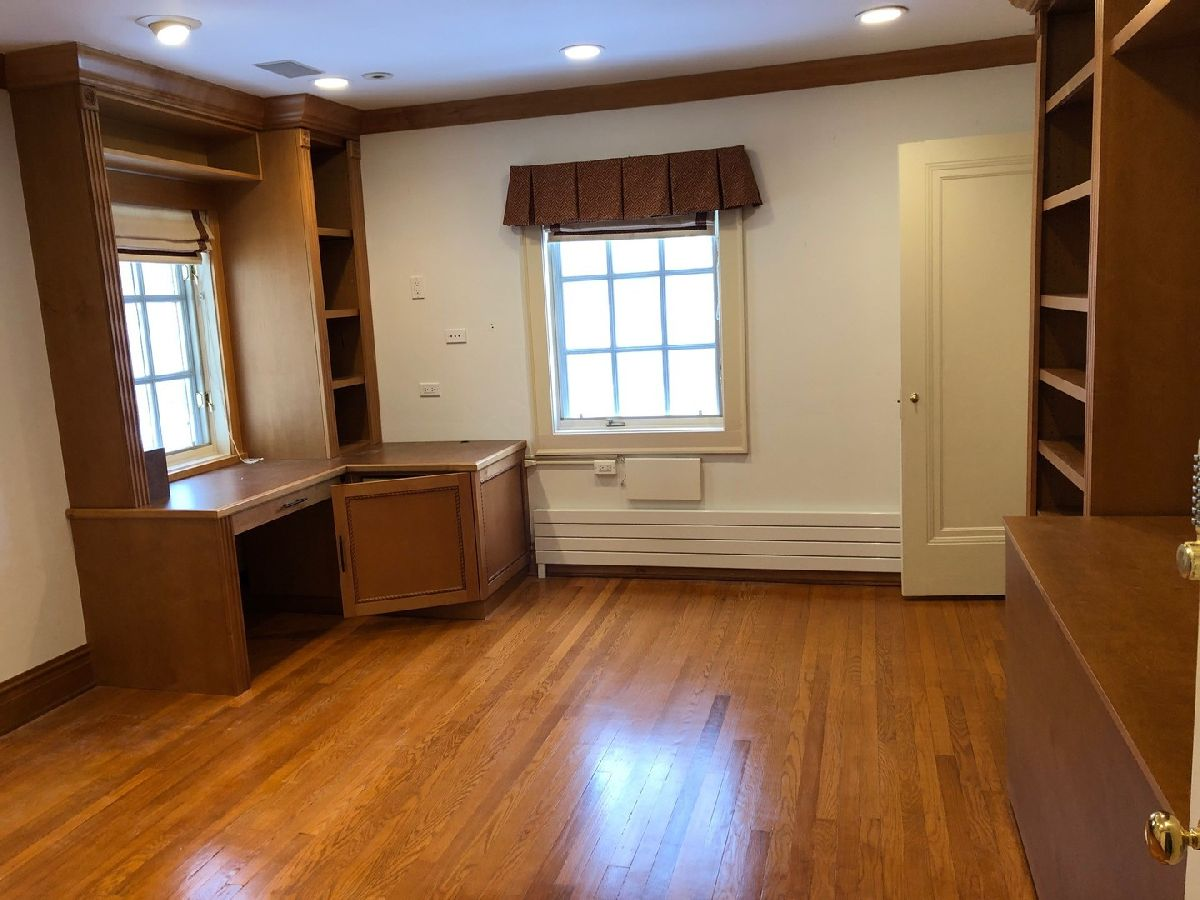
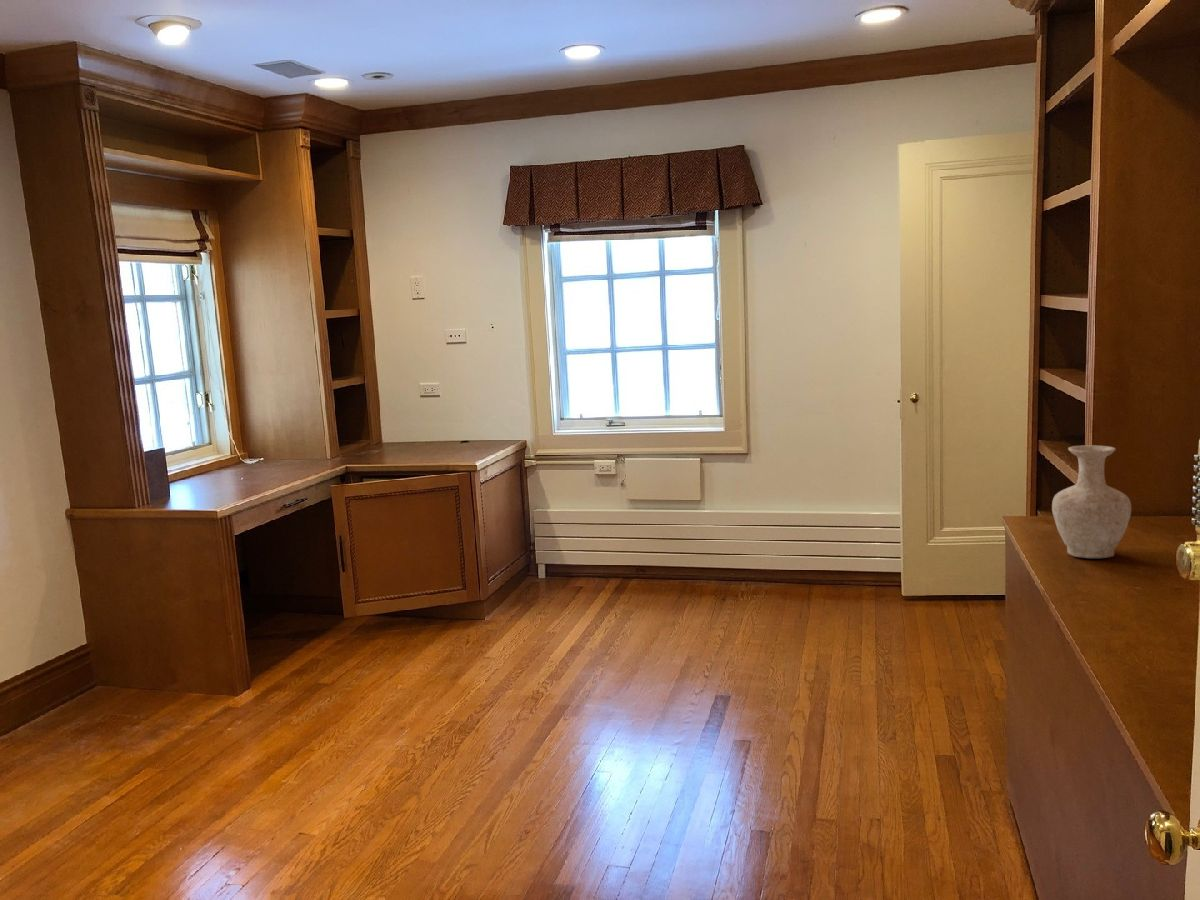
+ vase (1091, 501)
